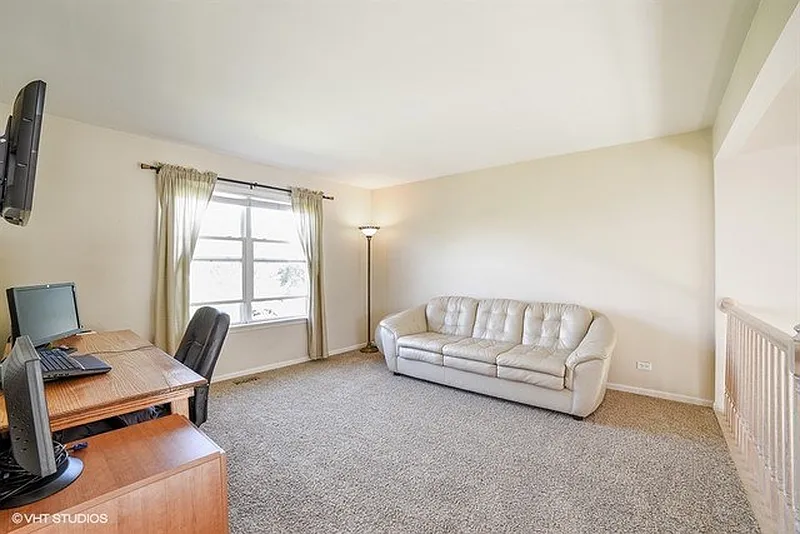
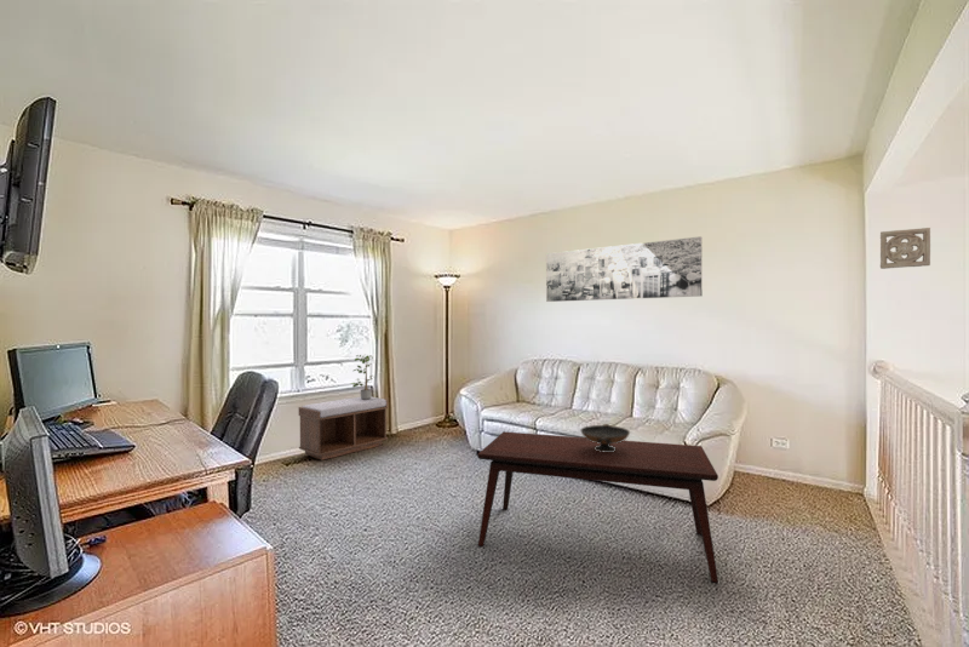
+ bench (344, 424)
+ wall ornament (904, 248)
+ coffee table (595, 480)
+ decorative bowl (604, 439)
+ wall art (615, 273)
+ potted plant (361, 372)
